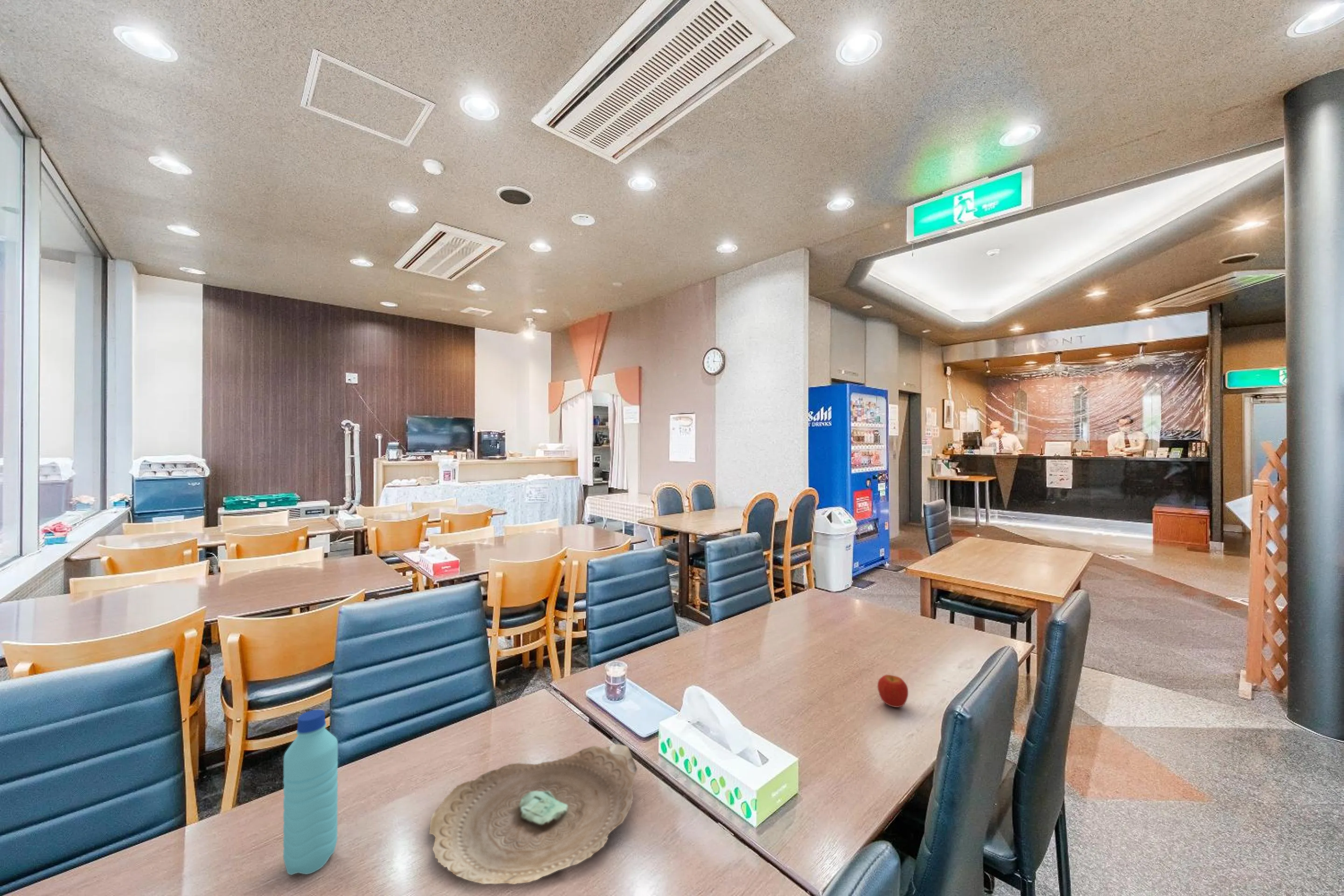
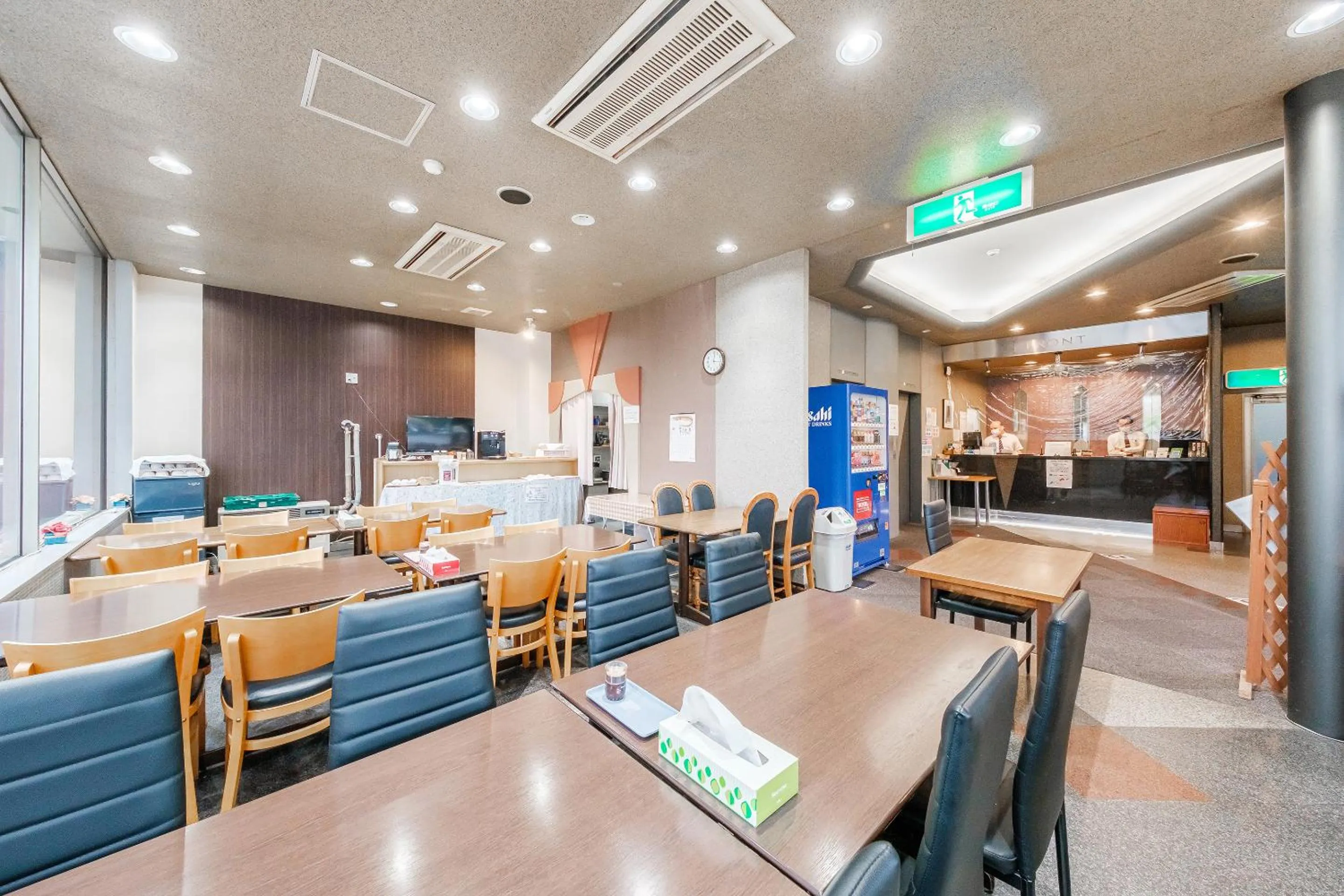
- decorative bowl (540, 799)
- apple (892, 690)
- water bottle (311, 788)
